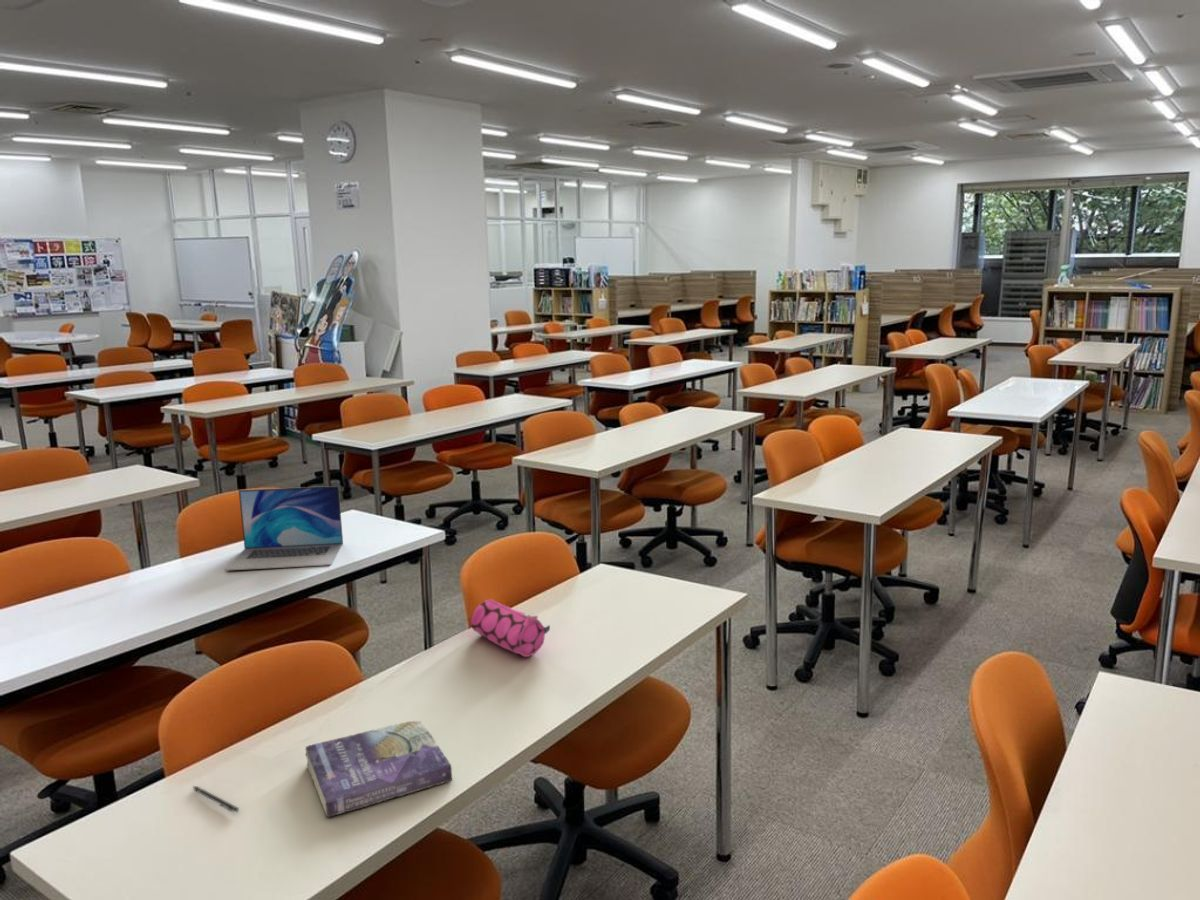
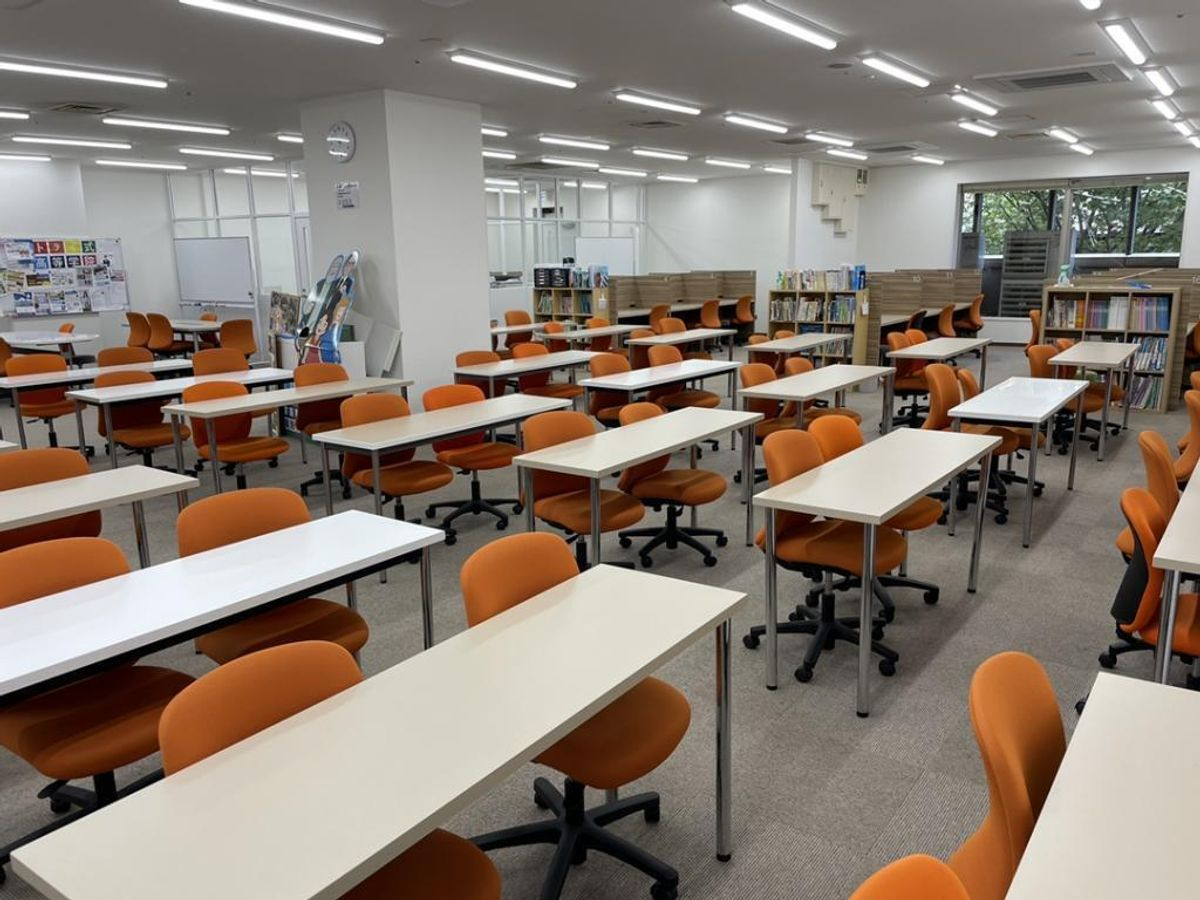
- pen (213, 798)
- book (379, 762)
- laptop (283, 526)
- pencil case (507, 625)
